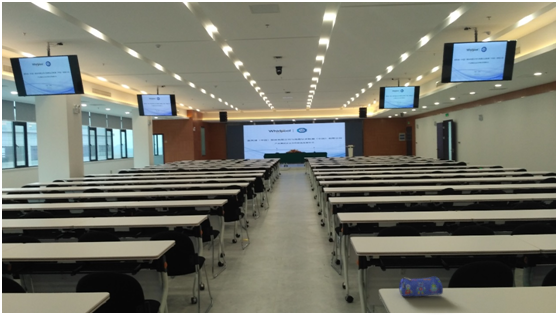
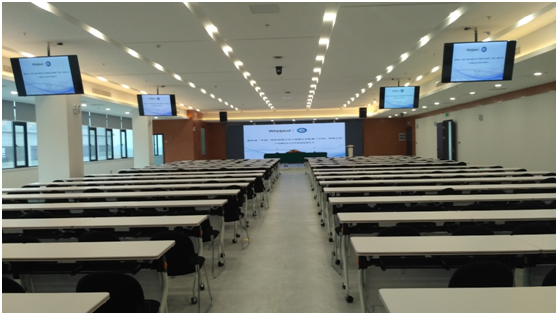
- pencil case (420, 285)
